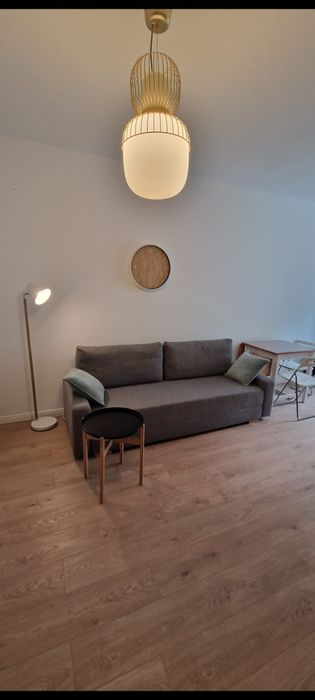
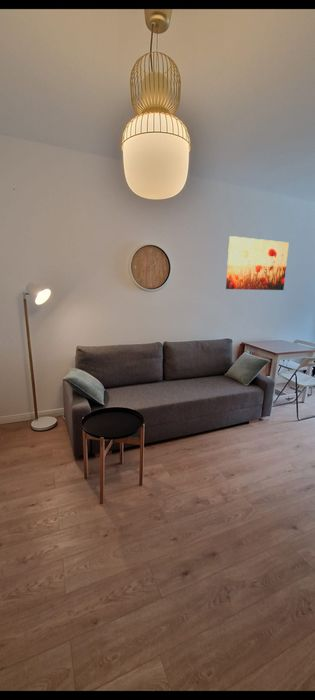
+ wall art (258, 265)
